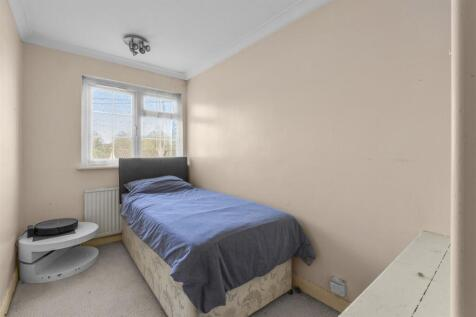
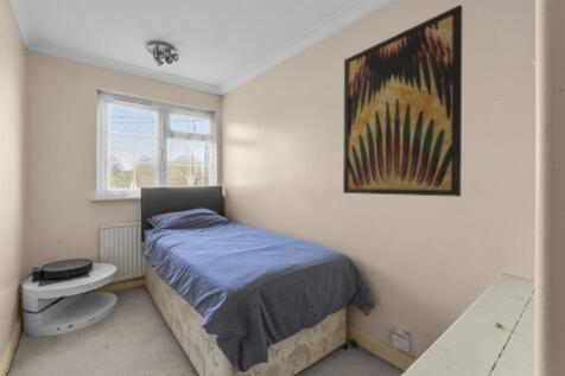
+ wall art (392, 115)
